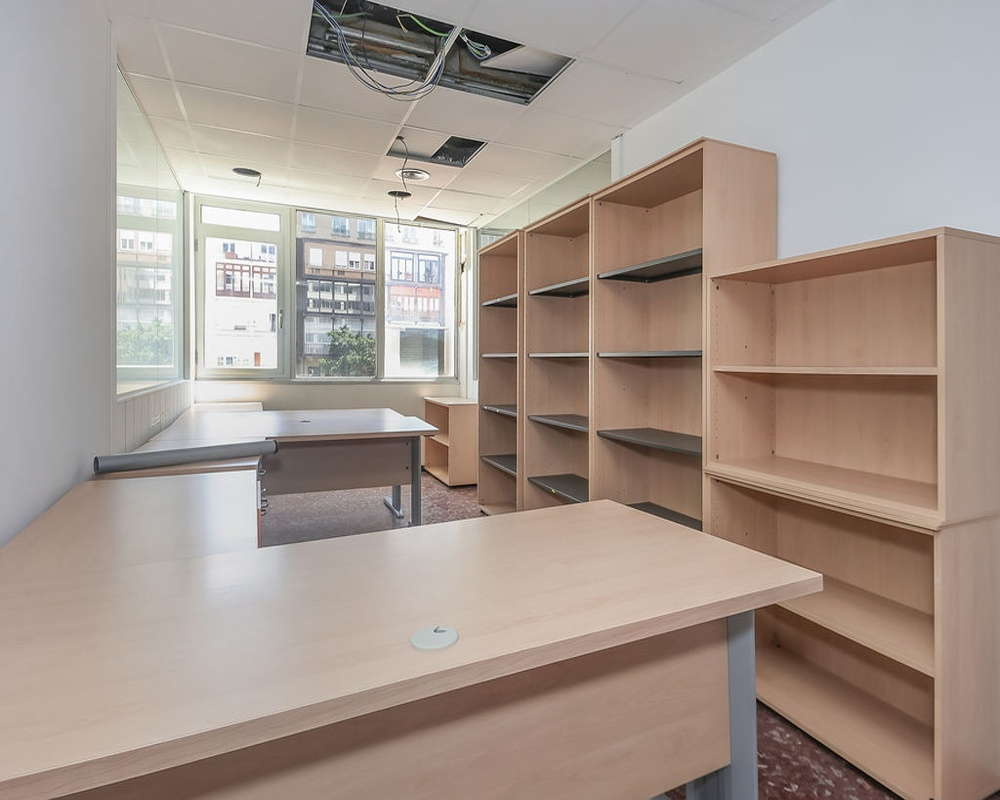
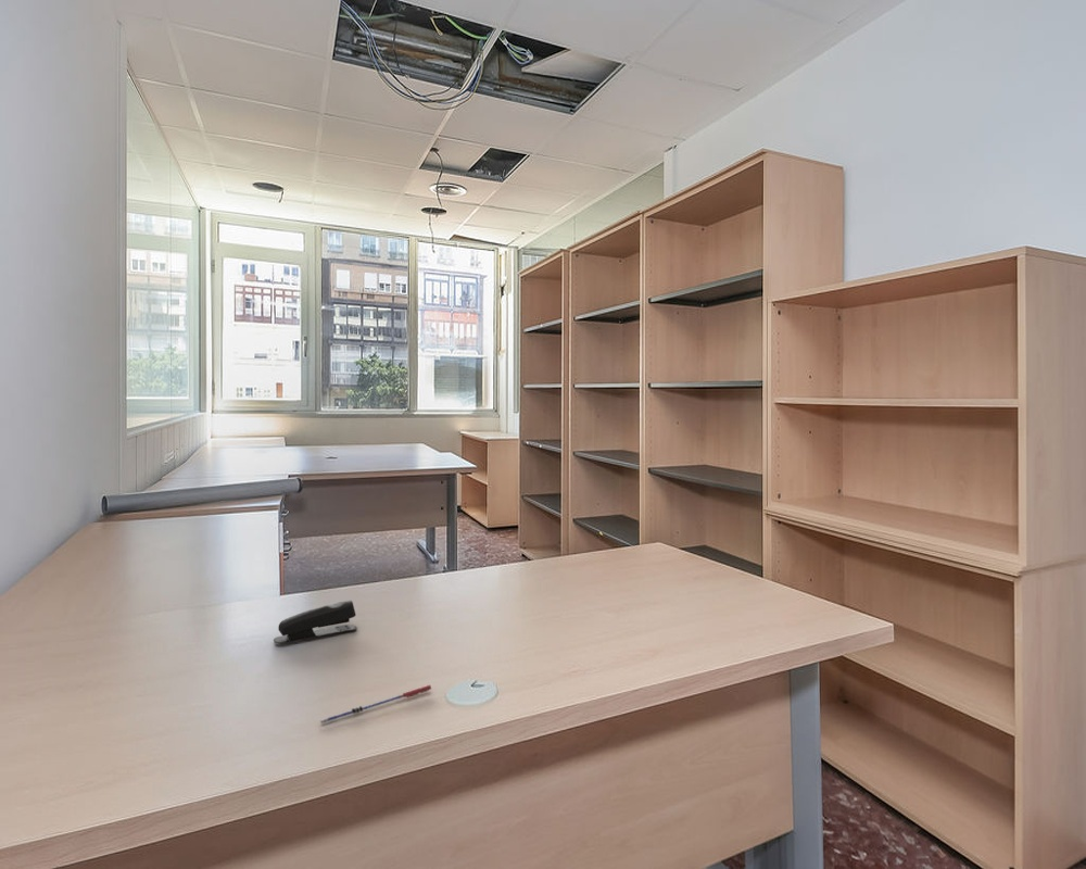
+ pen (378, 703)
+ stapler (316, 620)
